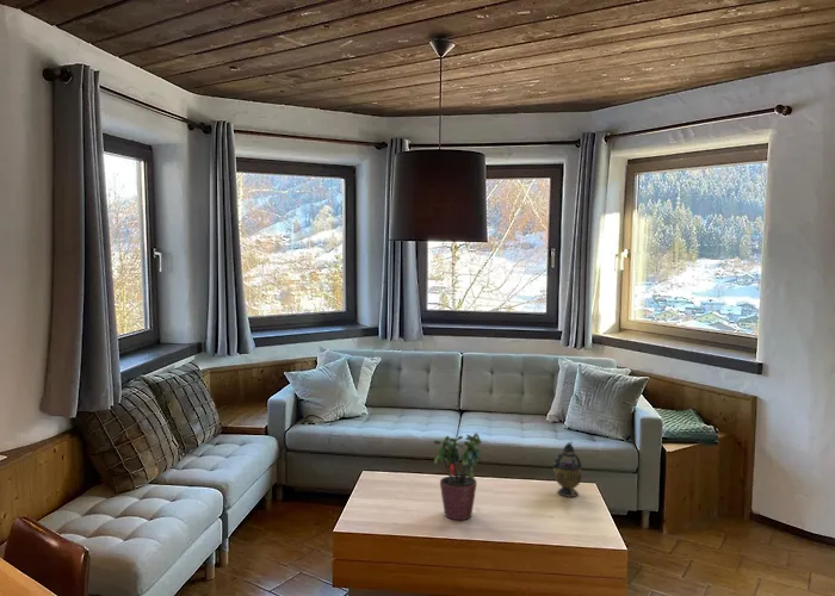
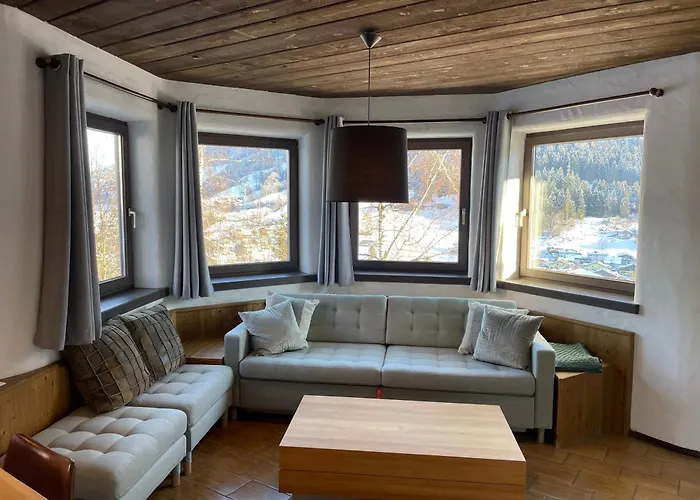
- potted plant (456, 473)
- teapot (570, 470)
